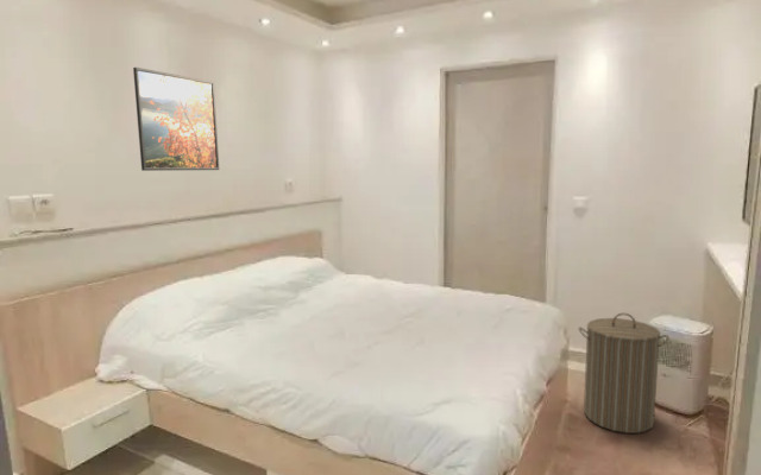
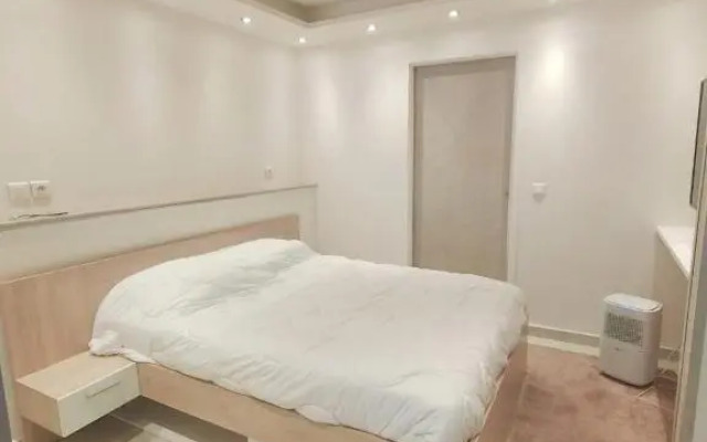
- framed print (180, 122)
- laundry hamper (620, 366)
